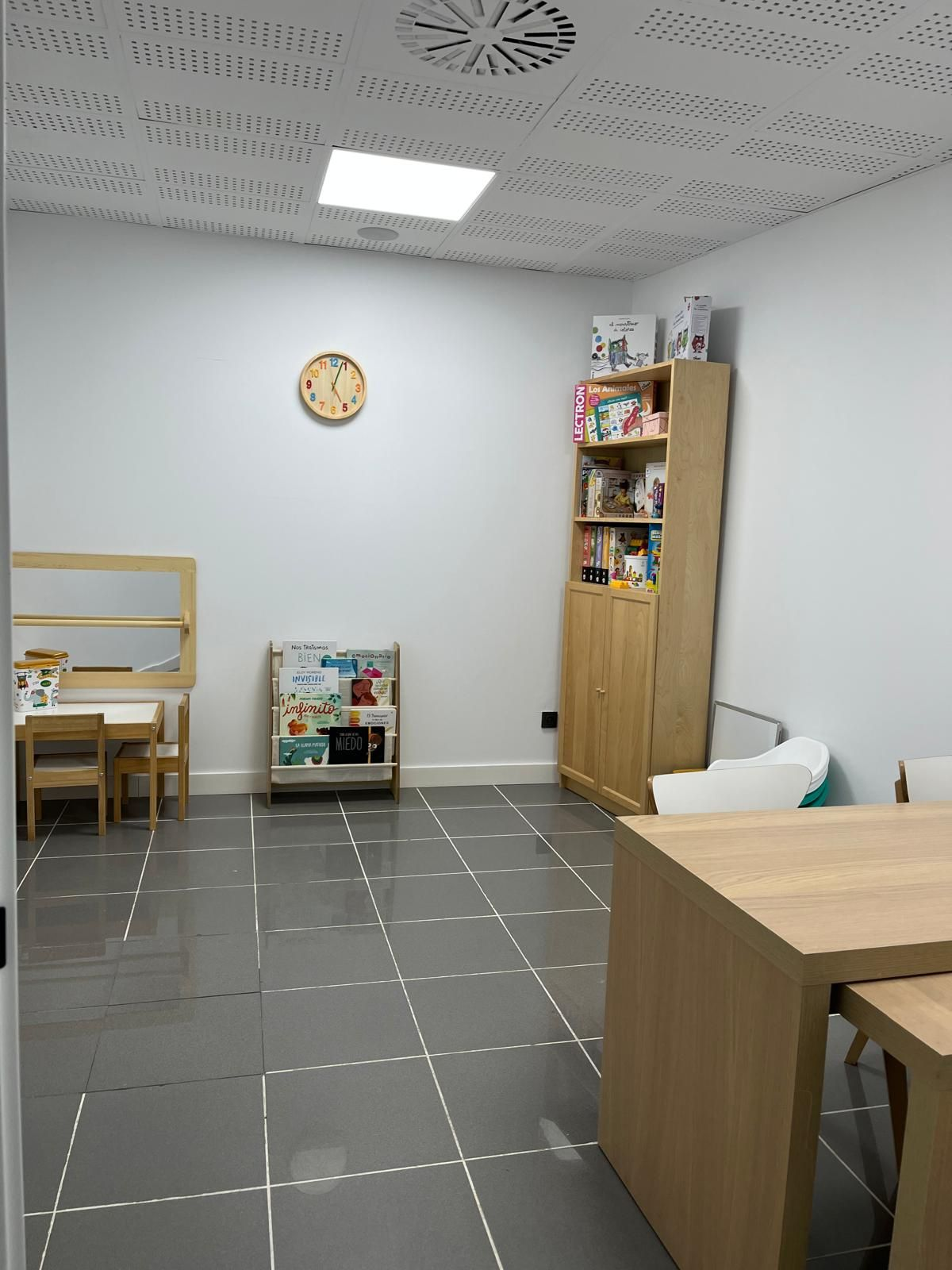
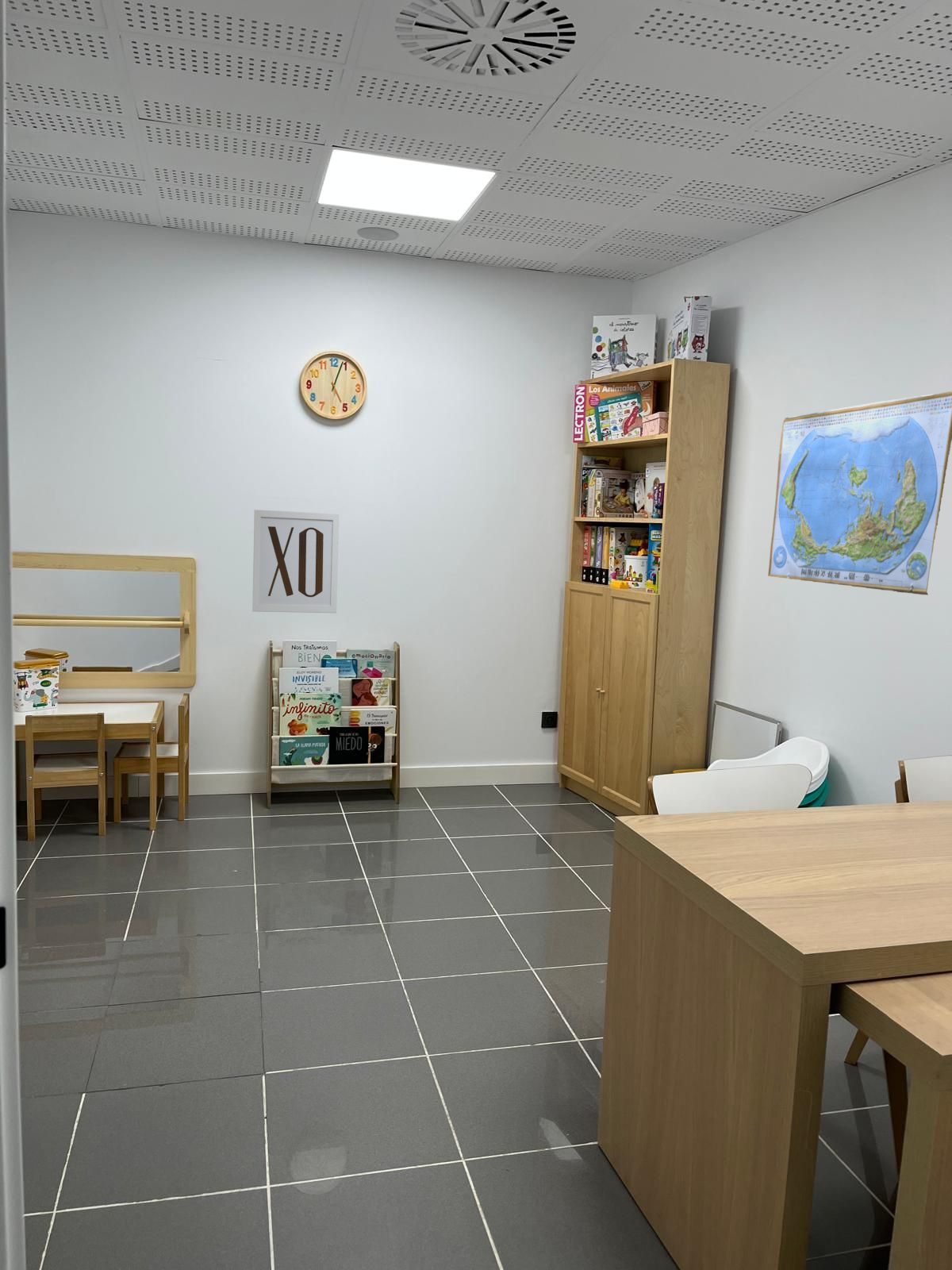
+ wall art (296, 562)
+ world map (850, 496)
